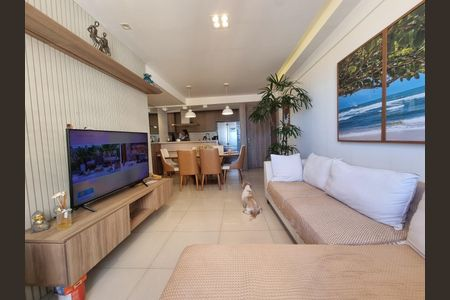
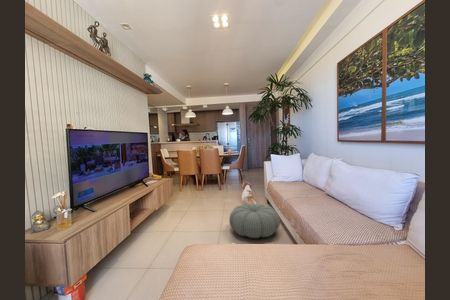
+ pouf (253, 219)
